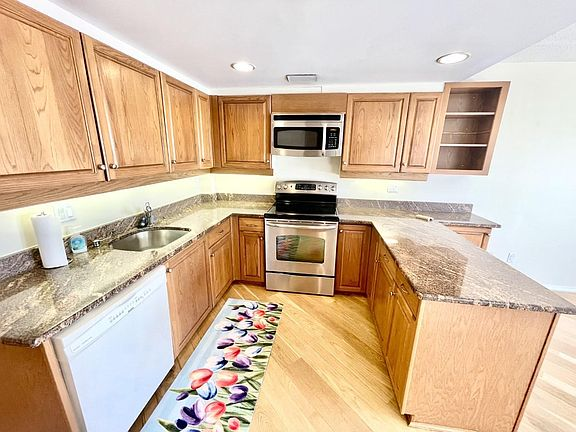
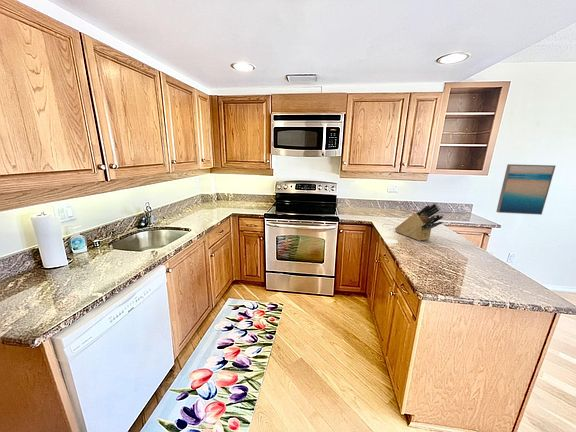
+ wall art (524, 189)
+ knife block (418, 219)
